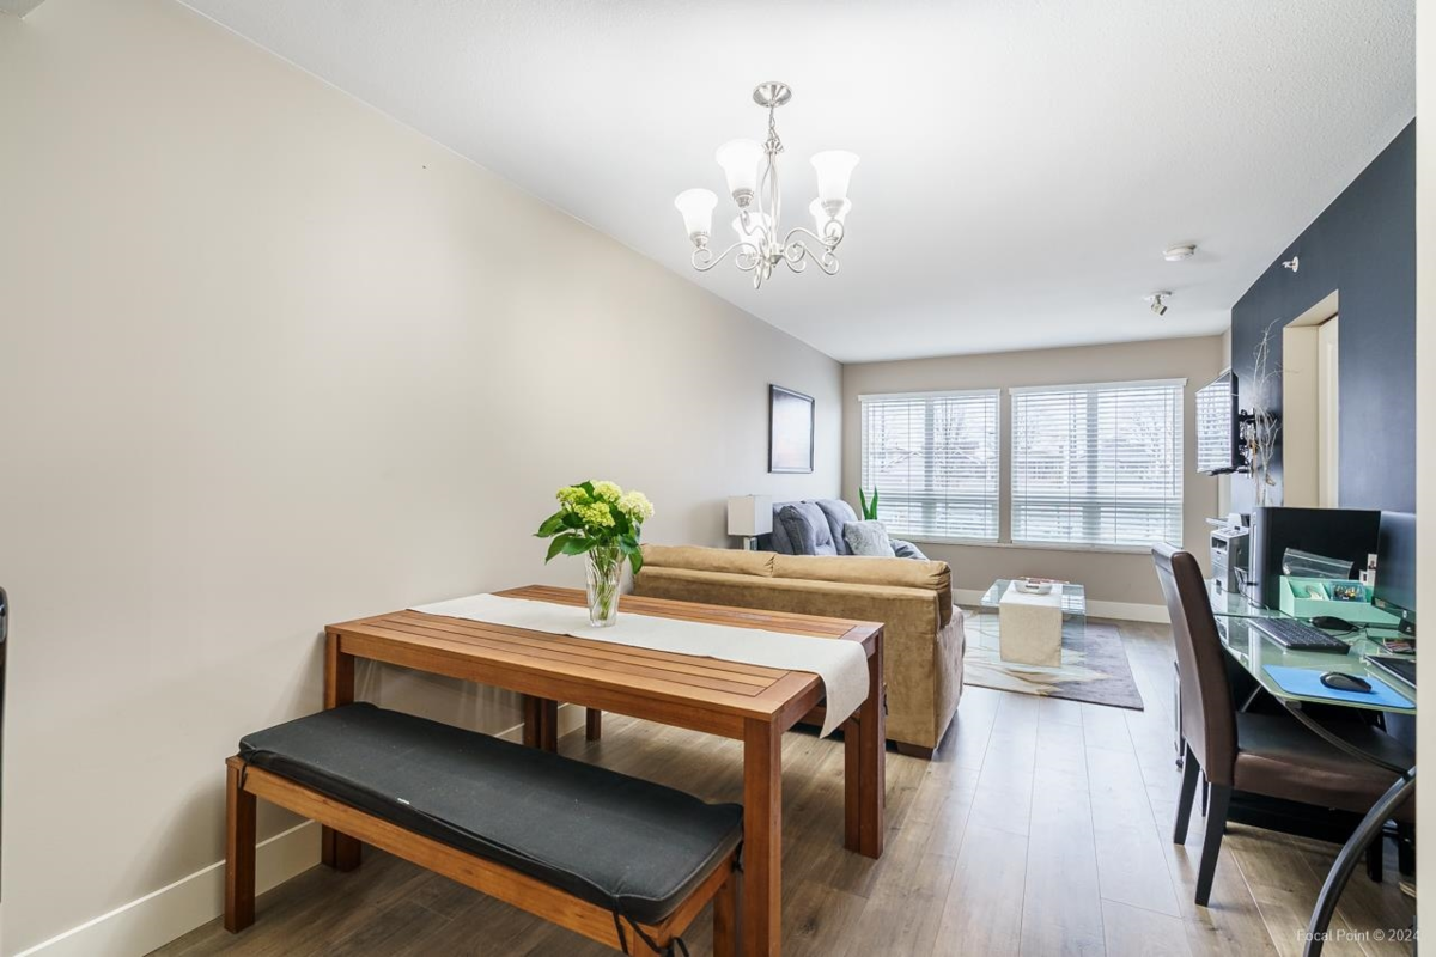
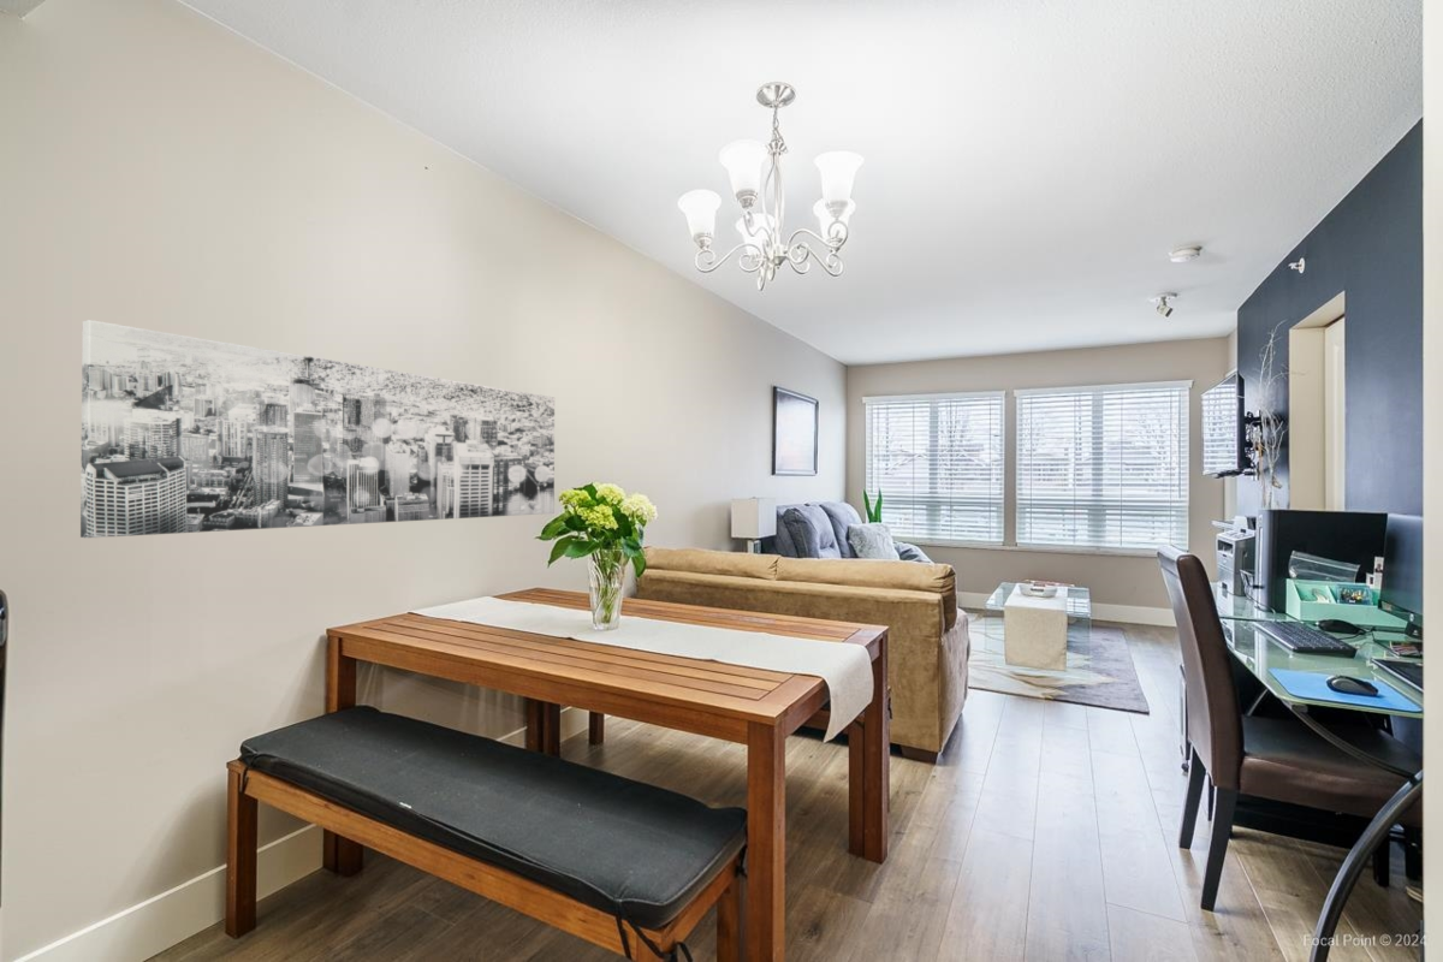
+ wall art (388, 446)
